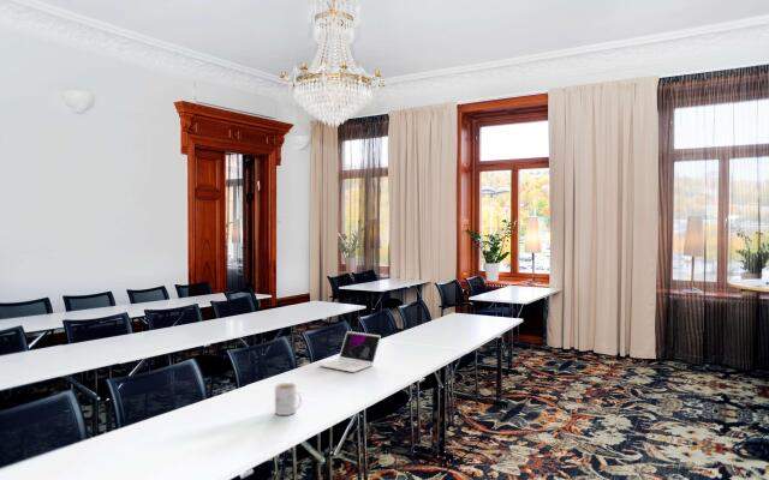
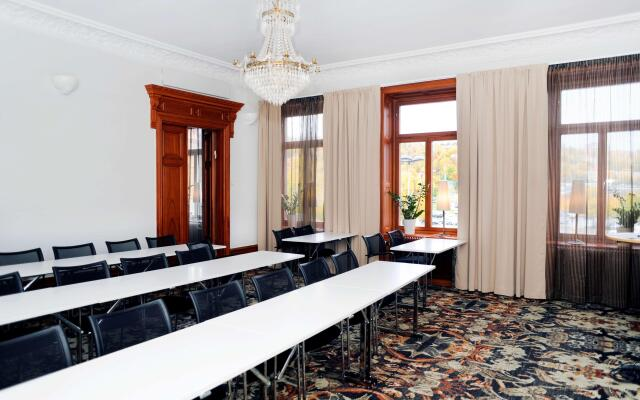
- mug (288, 398)
- laptop (350, 348)
